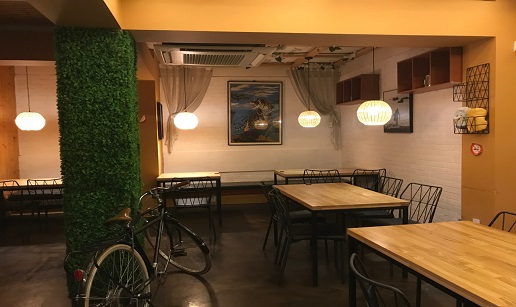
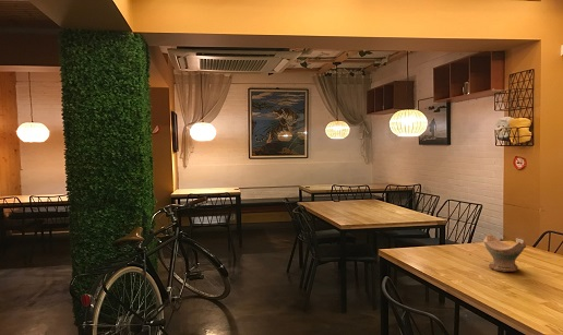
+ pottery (502, 252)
